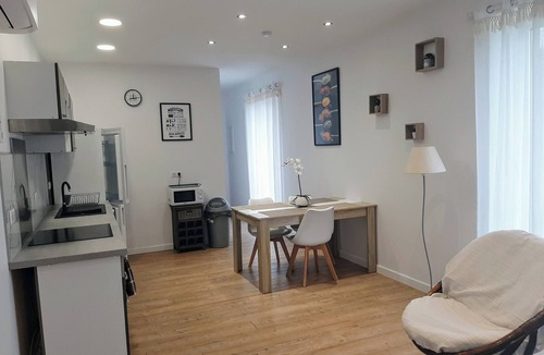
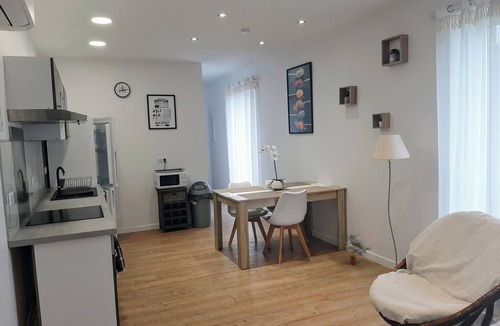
+ potted plant (357, 249)
